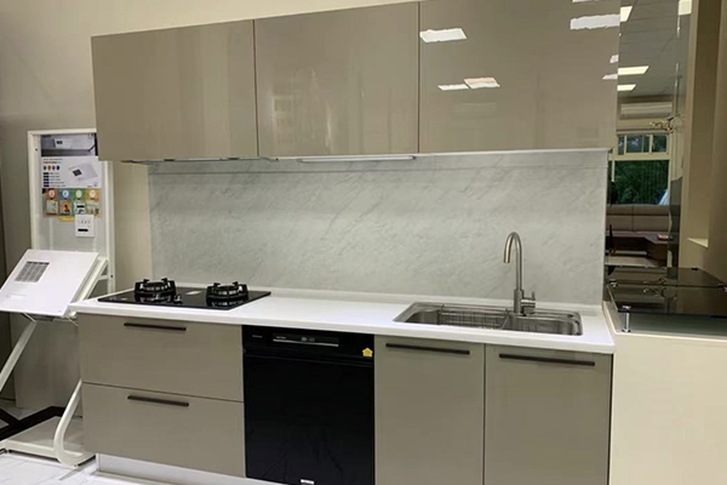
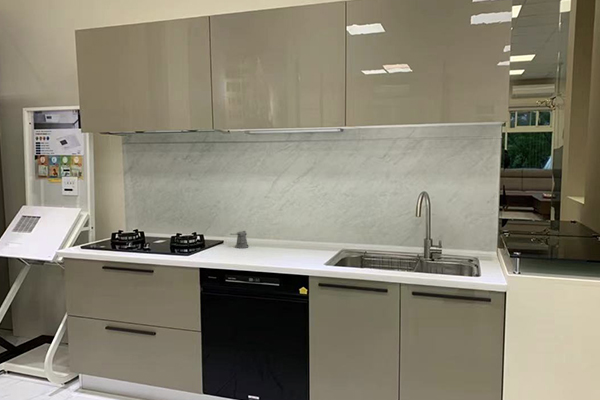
+ pepper shaker (240, 238)
